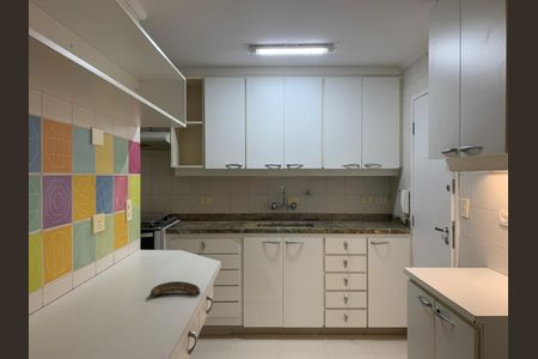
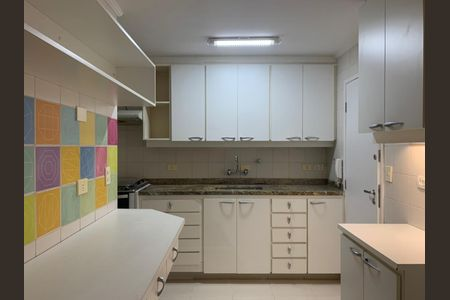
- banana (173, 288)
